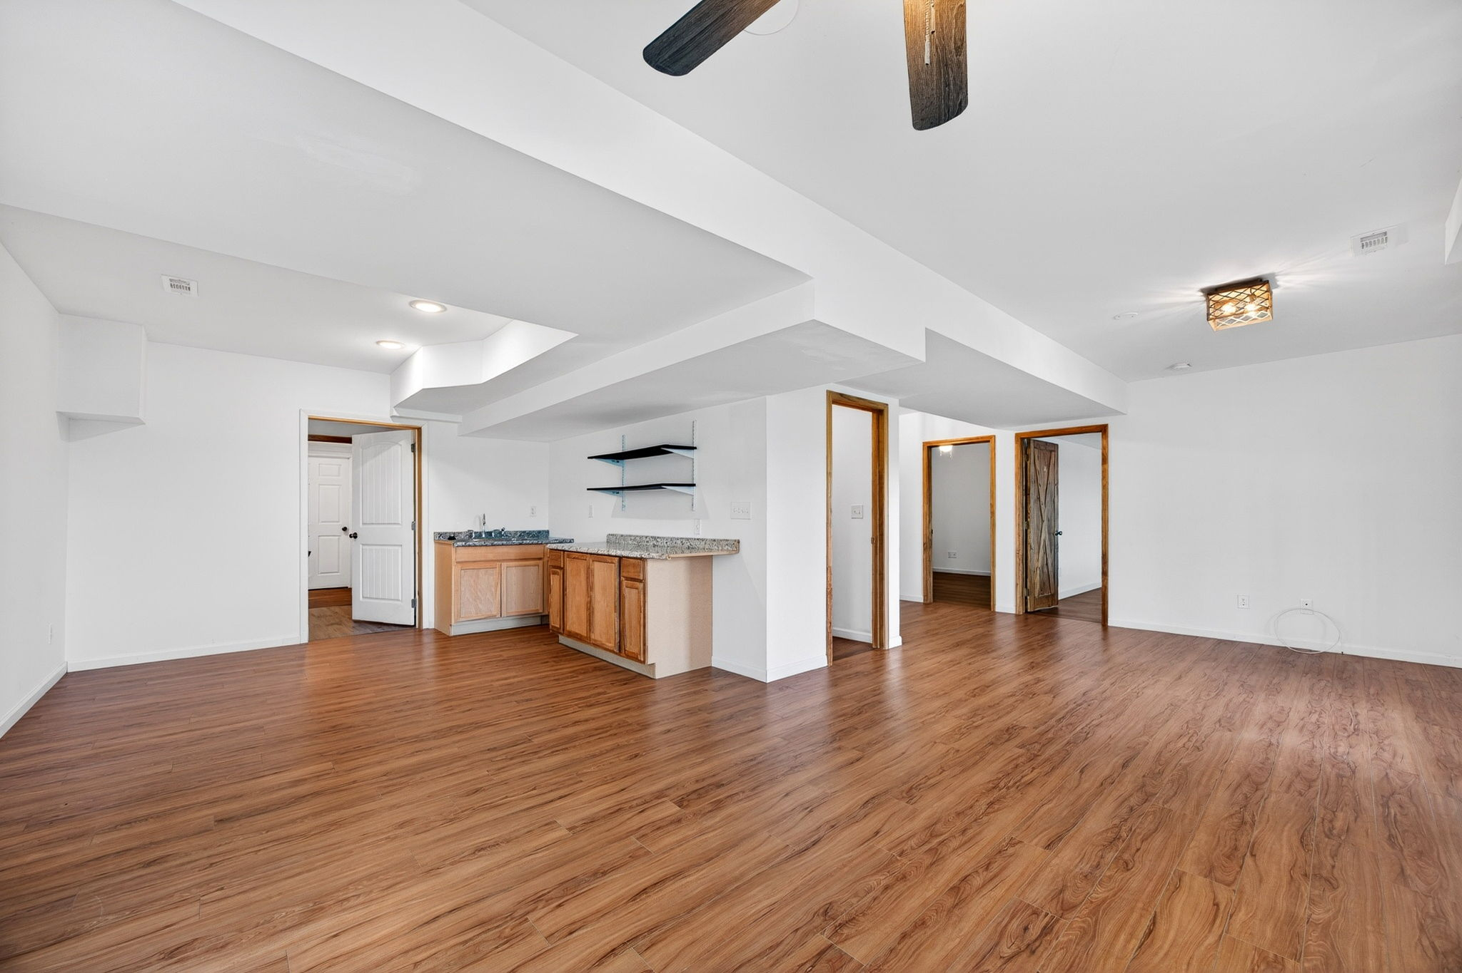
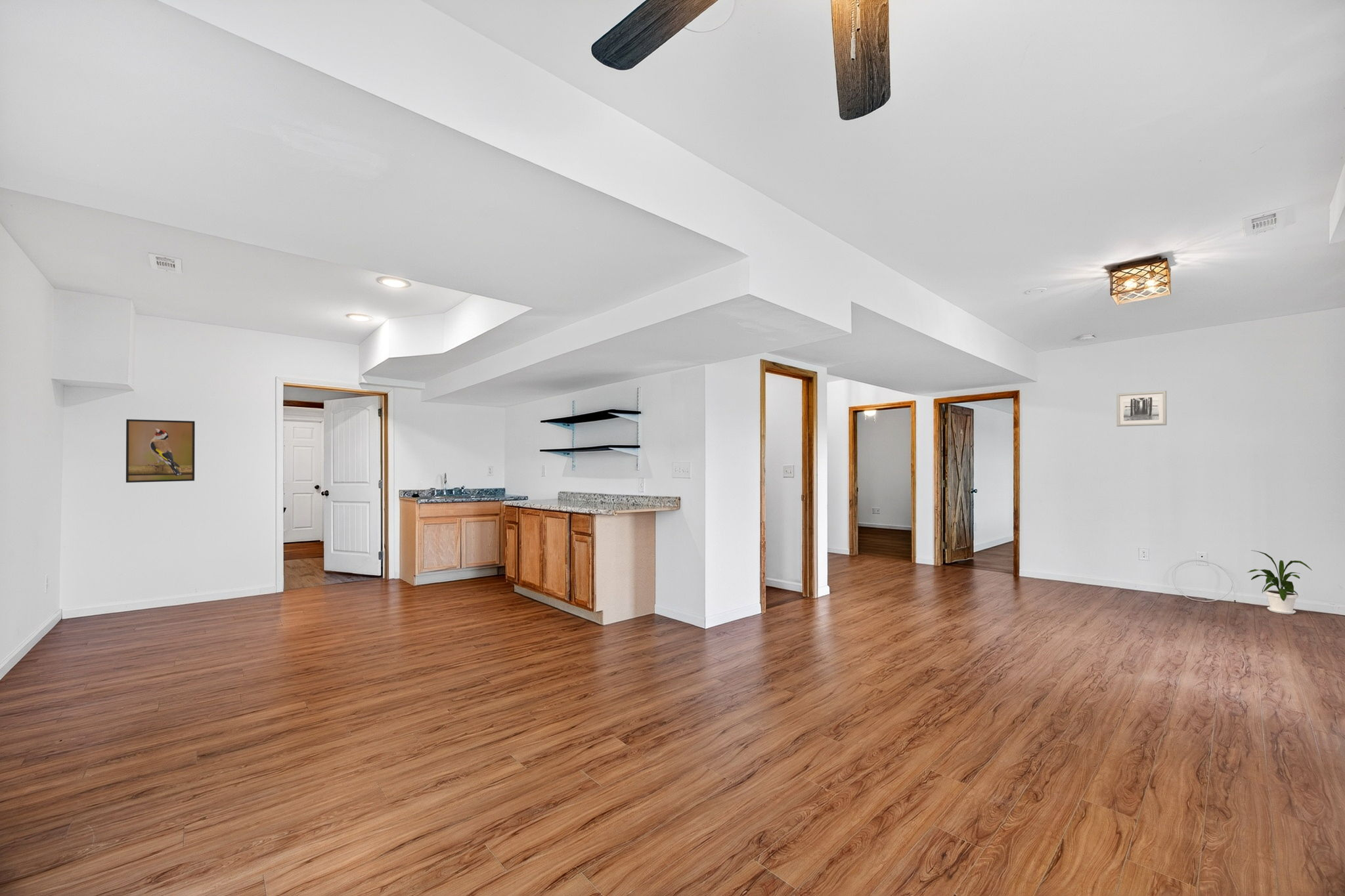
+ wall art (1141, 409)
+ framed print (161, 450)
+ house plant (1278, 582)
